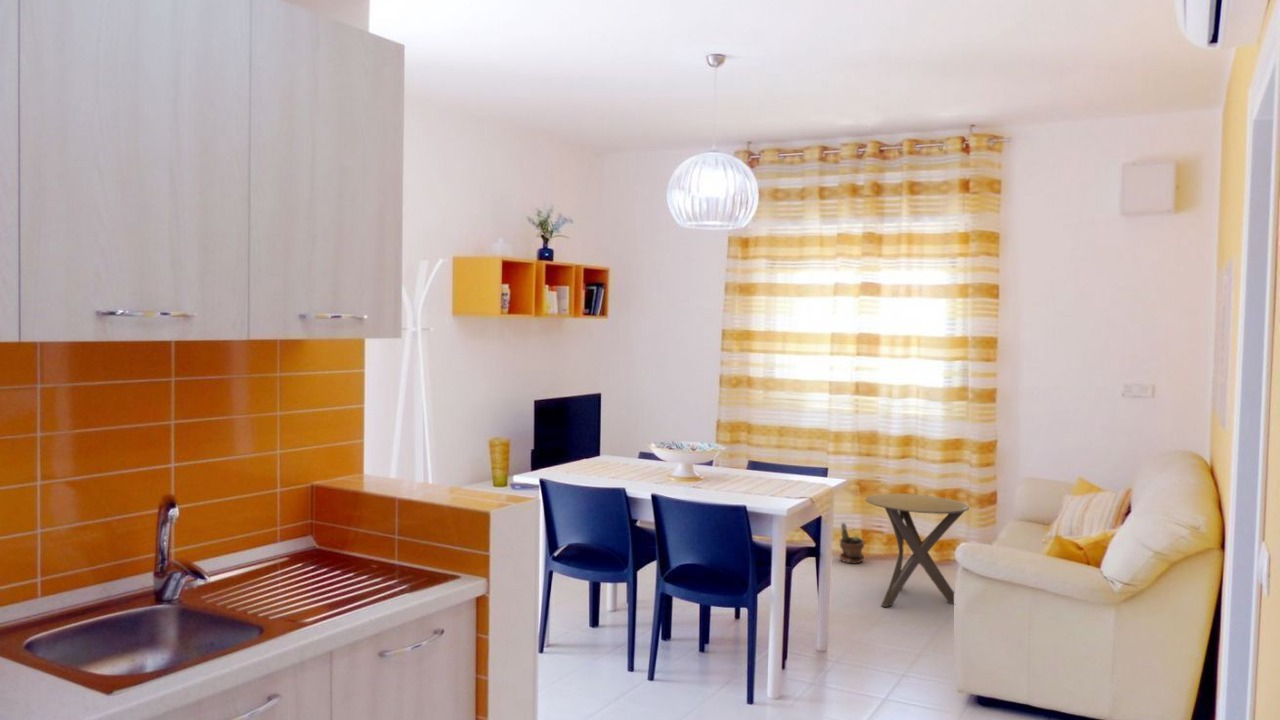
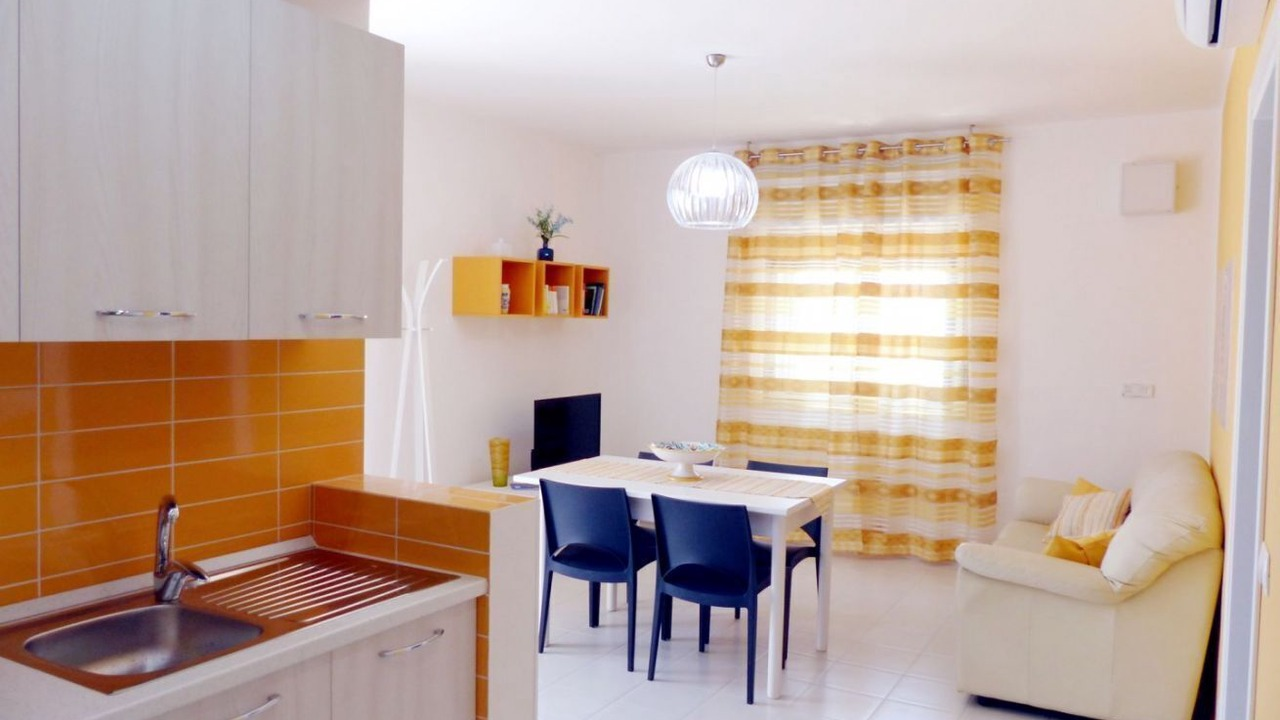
- potted plant (852, 542)
- side table (914, 550)
